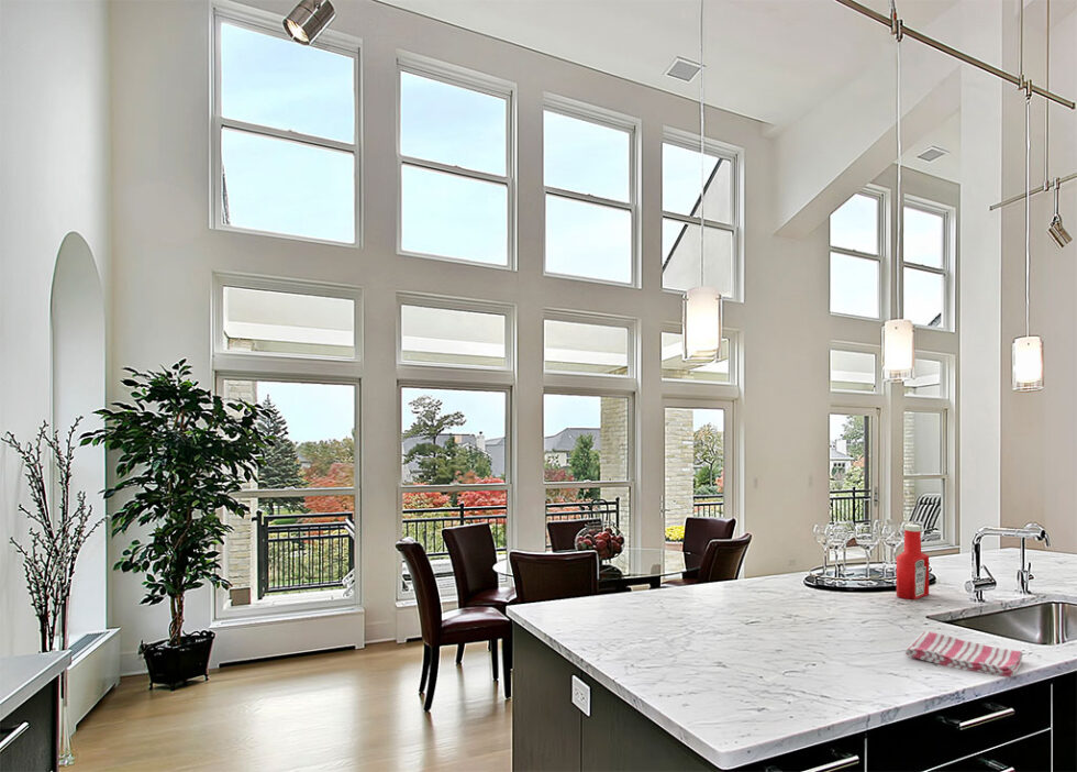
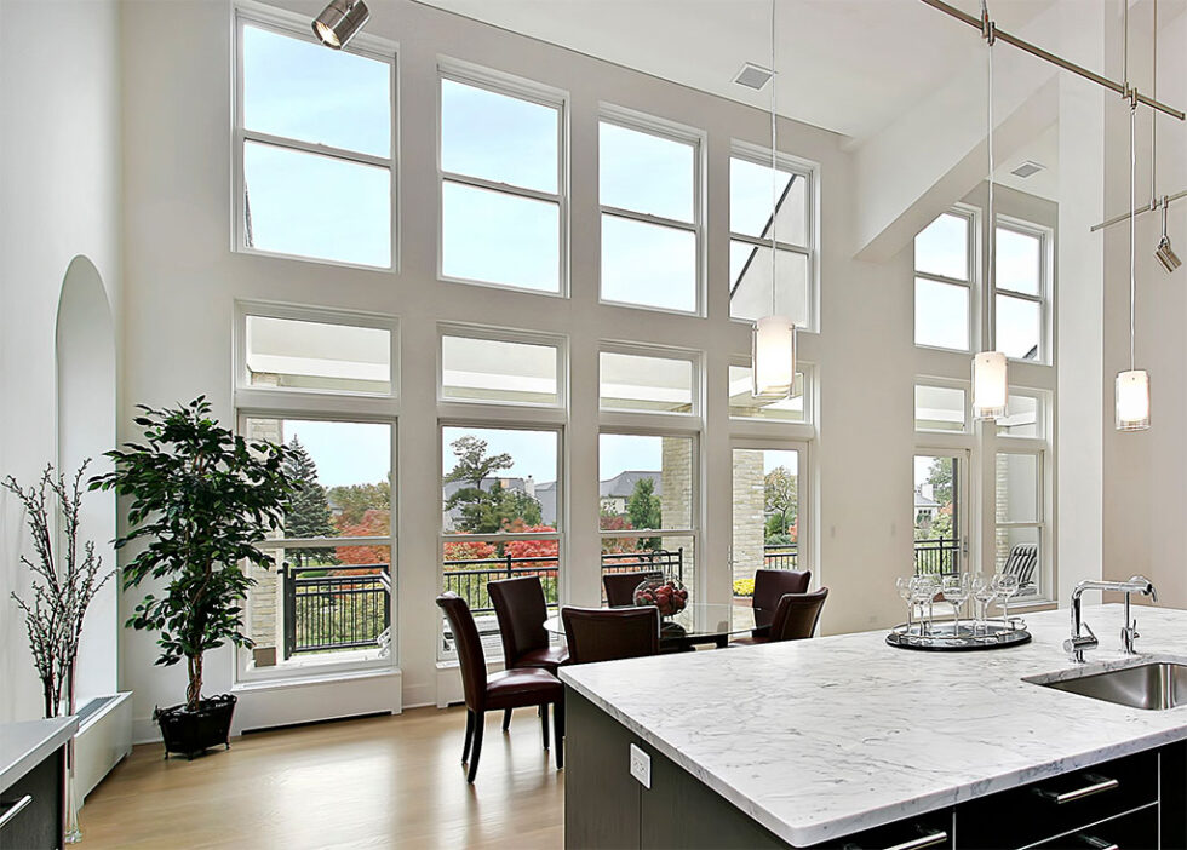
- soap bottle (912, 560)
- dish towel (963, 651)
